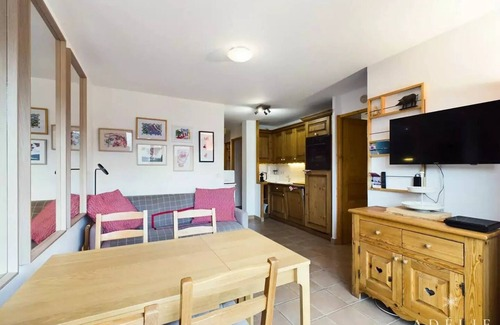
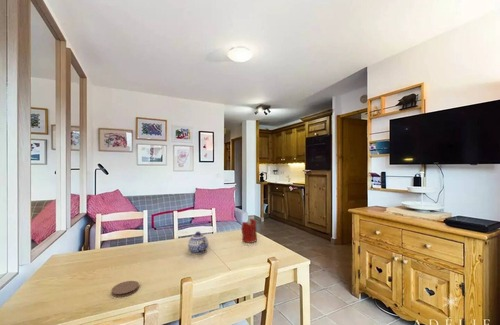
+ teapot (198, 241)
+ coaster (125, 288)
+ candle (249, 229)
